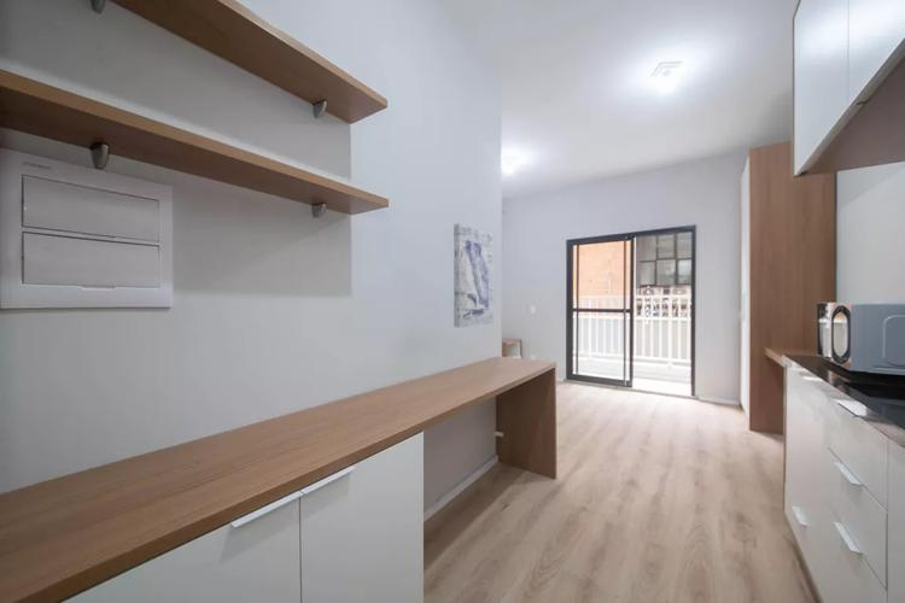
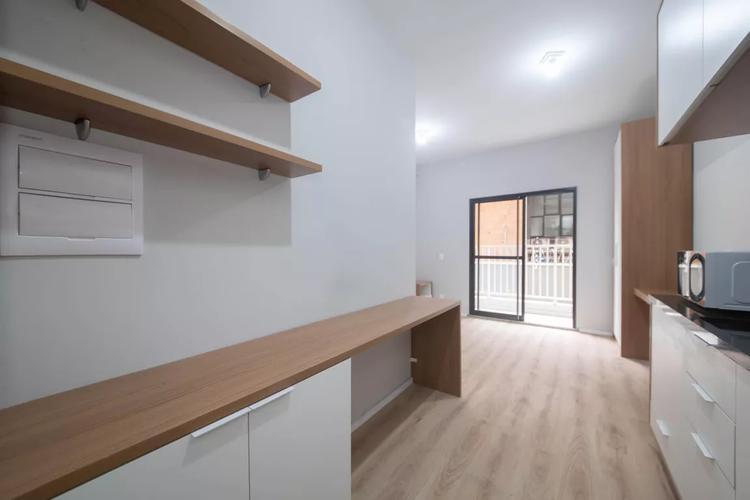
- wall art (474, 277)
